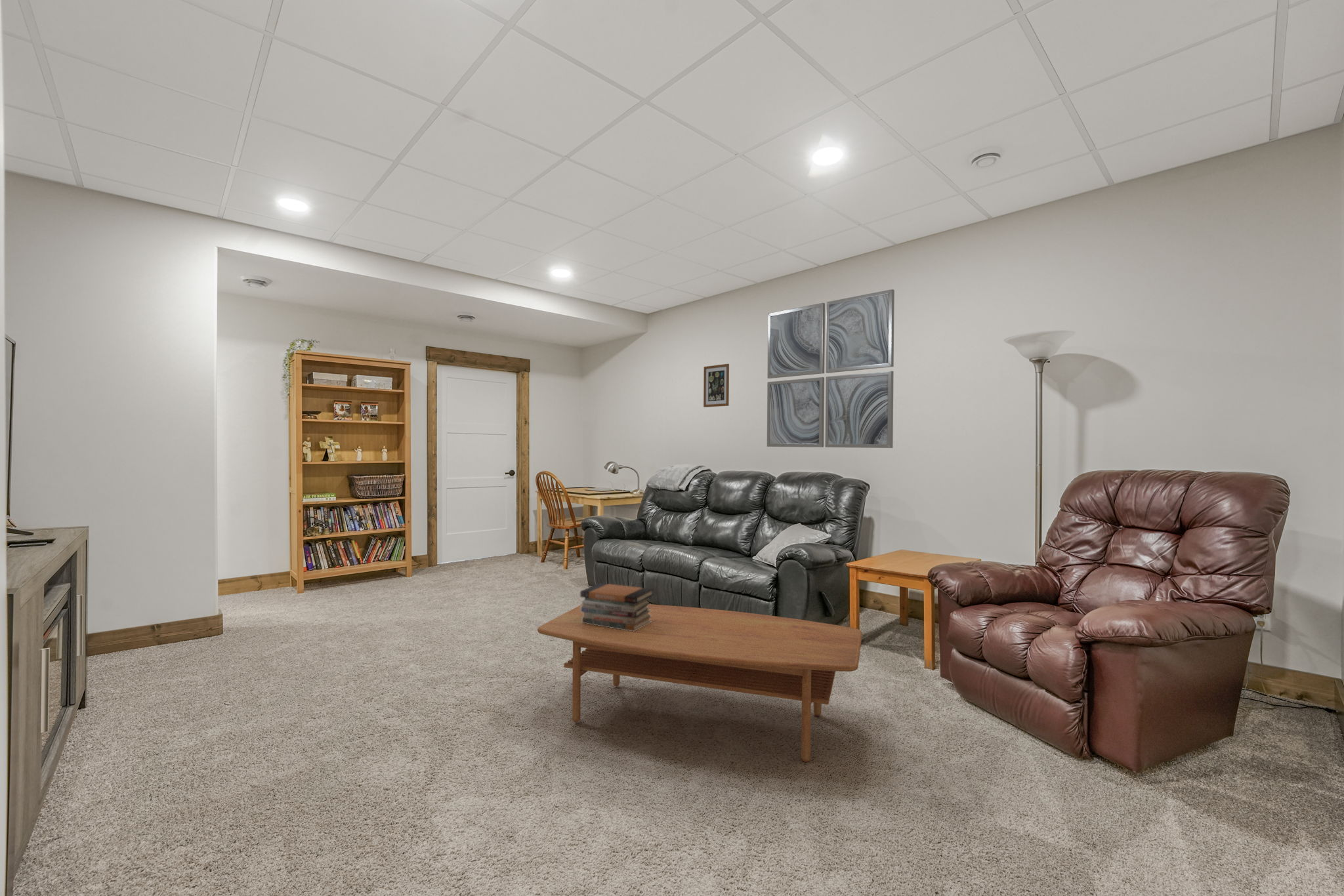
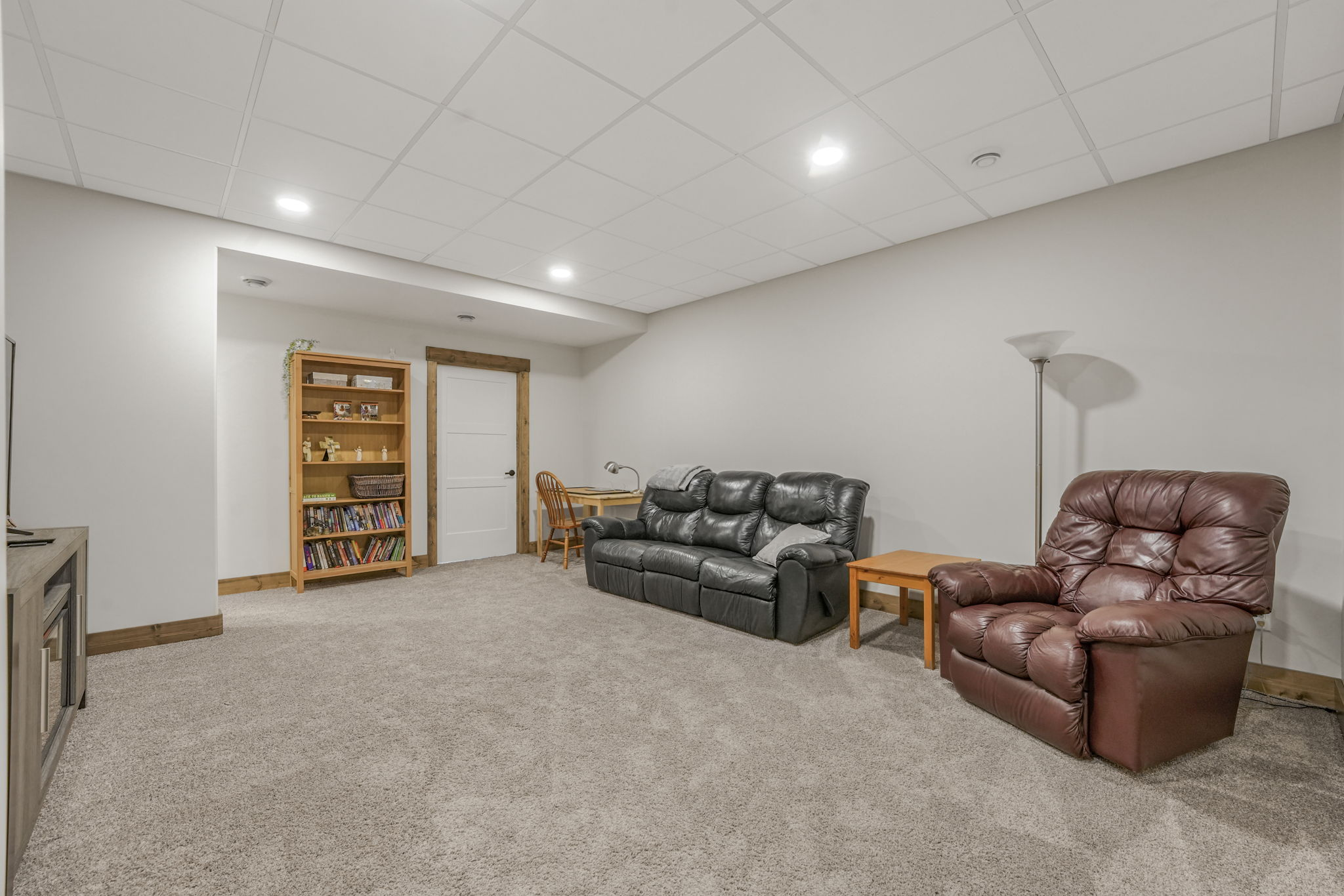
- coffee table (699, 674)
- wall art (716, 386)
- wall art (826, 377)
- book stack (616, 605)
